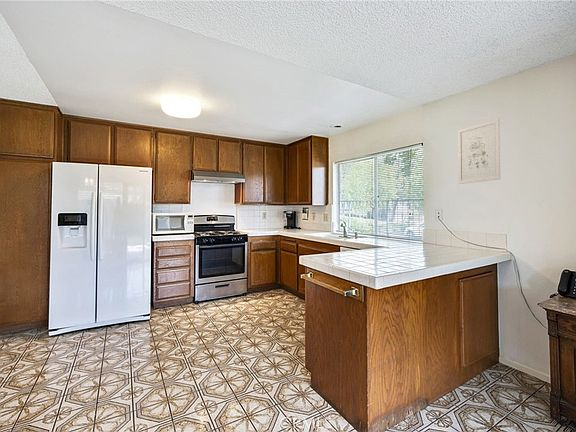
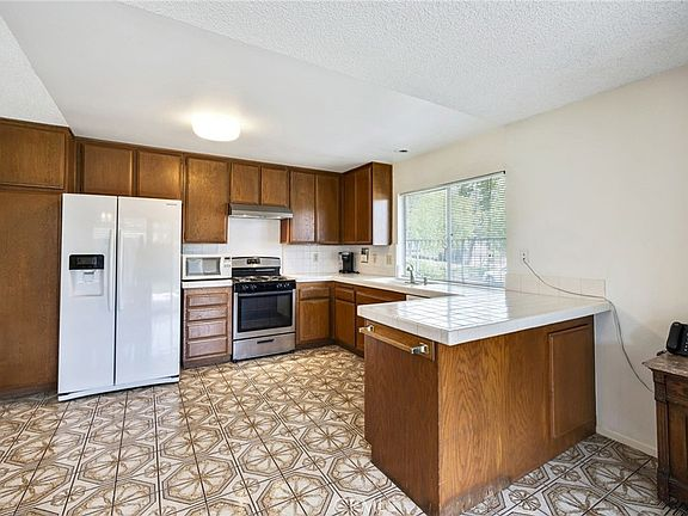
- wall art (477, 153)
